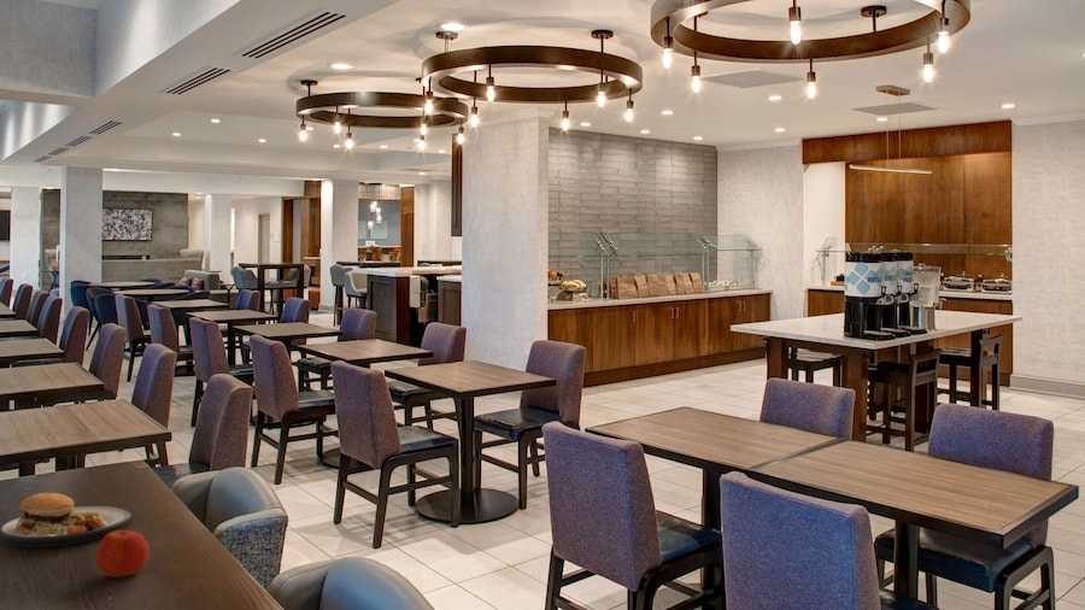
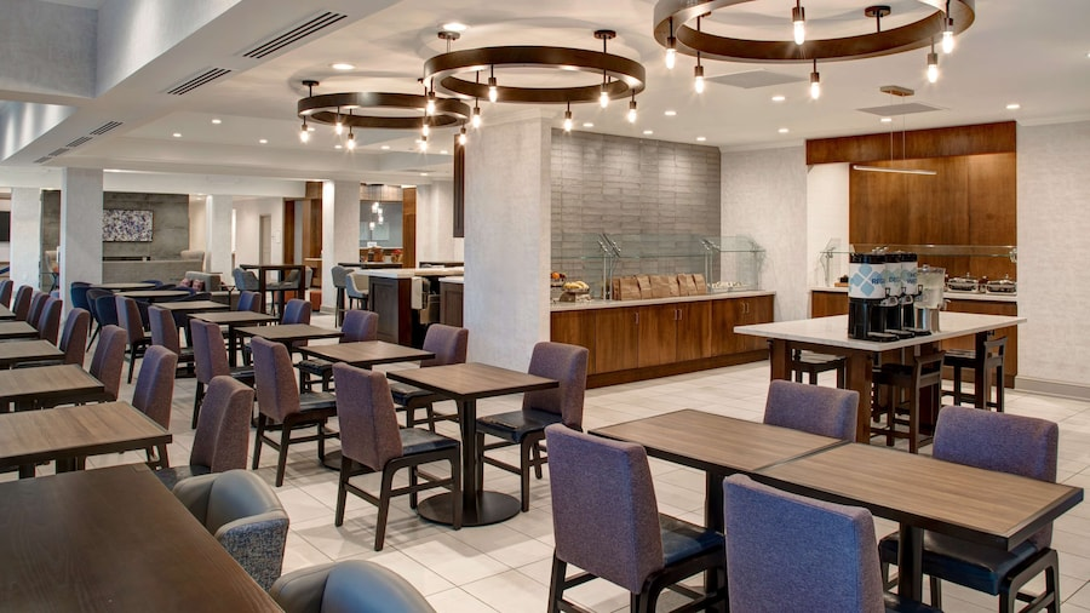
- apple (123, 550)
- plate (66, 500)
